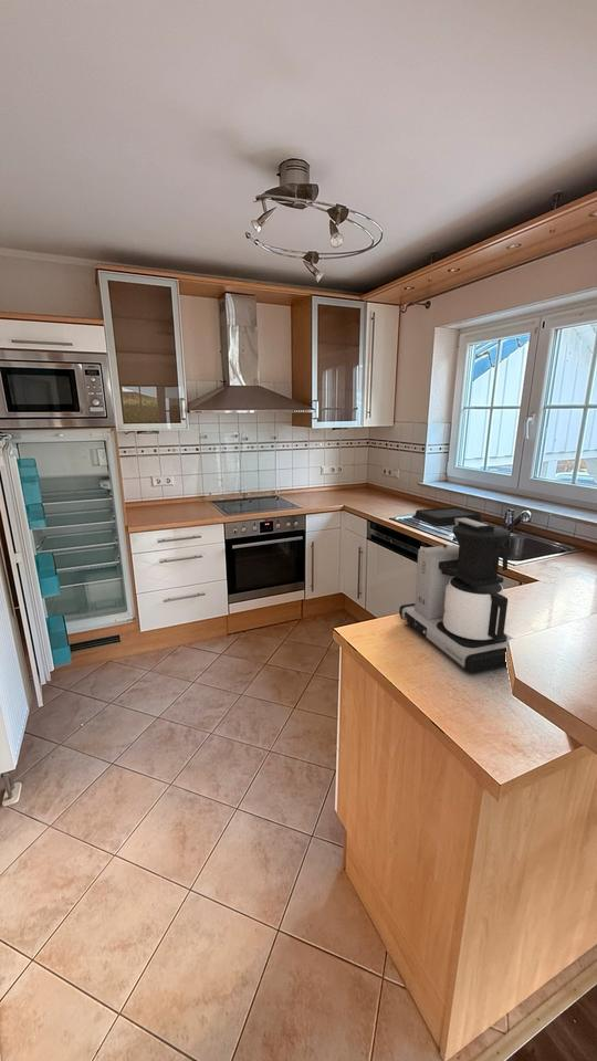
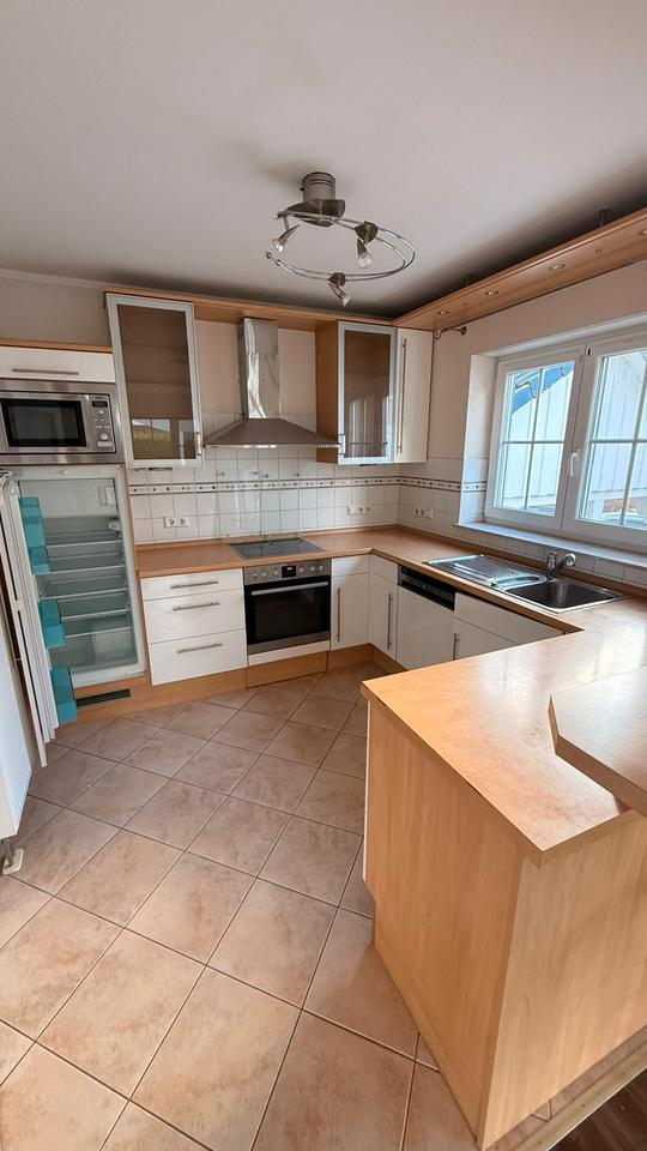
- coffee maker (462, 582)
